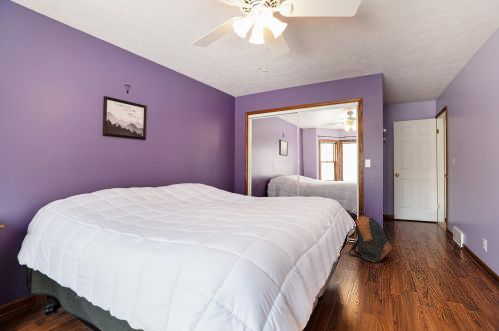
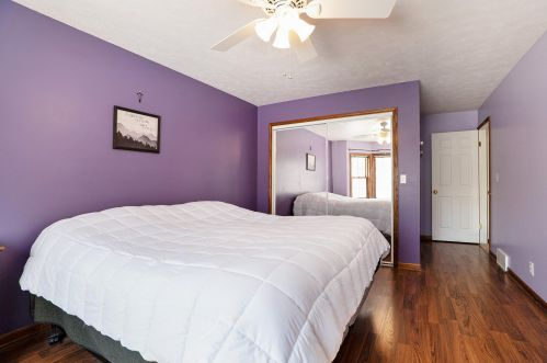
- backpack (367, 235)
